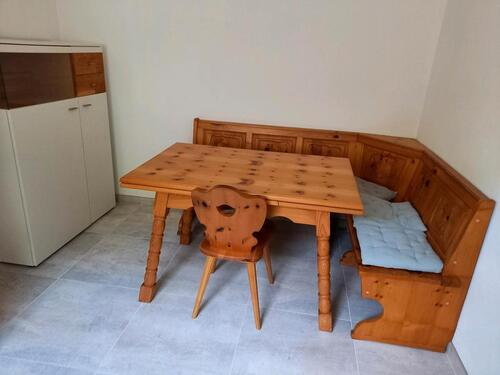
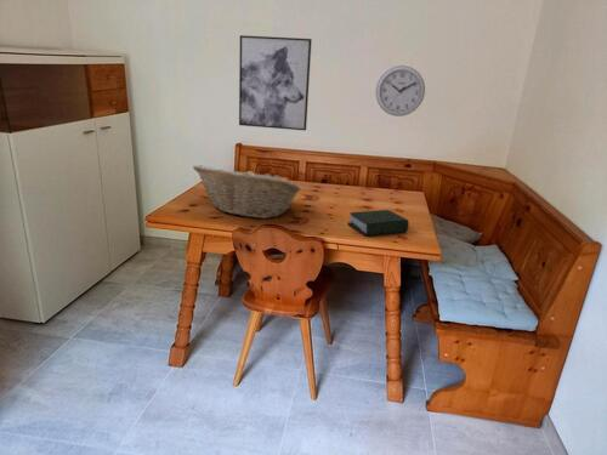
+ wall clock (399, 91)
+ book (378, 222)
+ wall art (273, 84)
+ fruit basket (246, 186)
